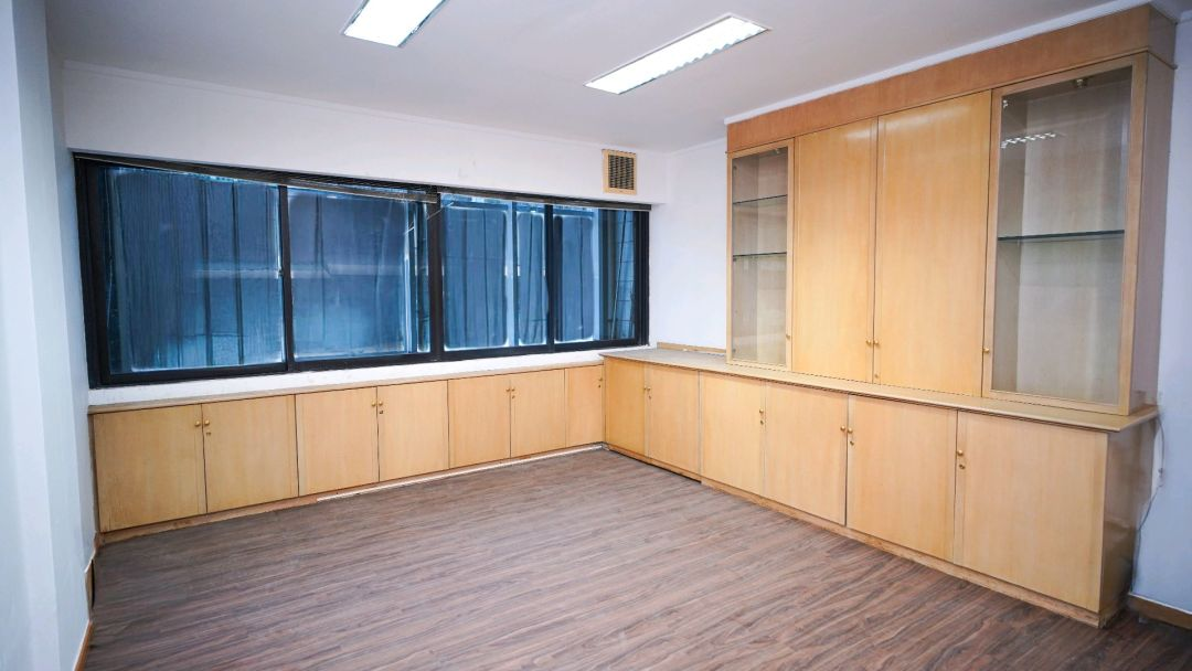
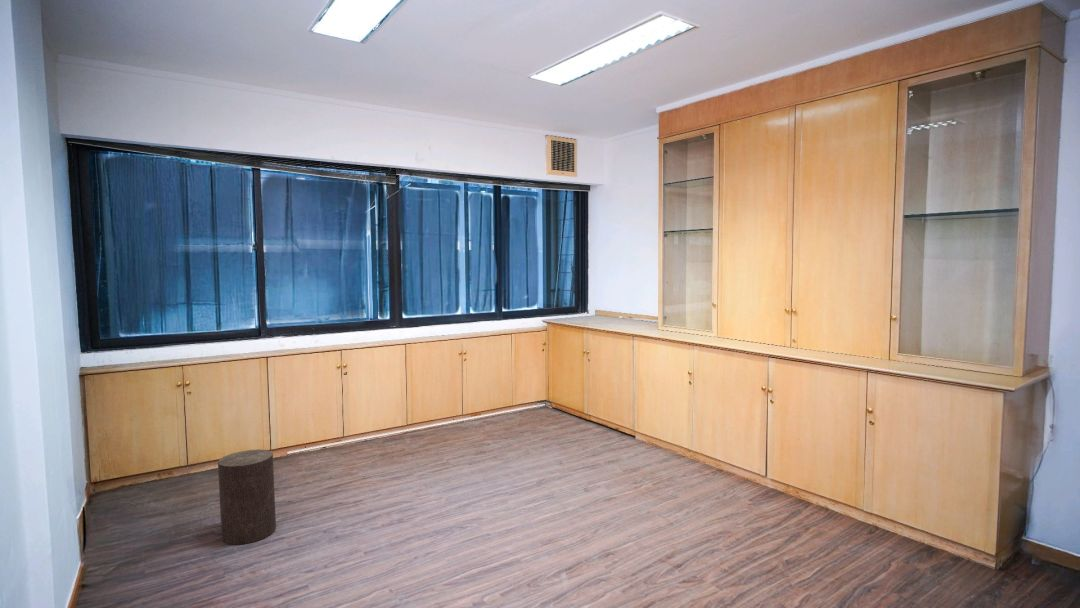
+ stool (247, 495)
